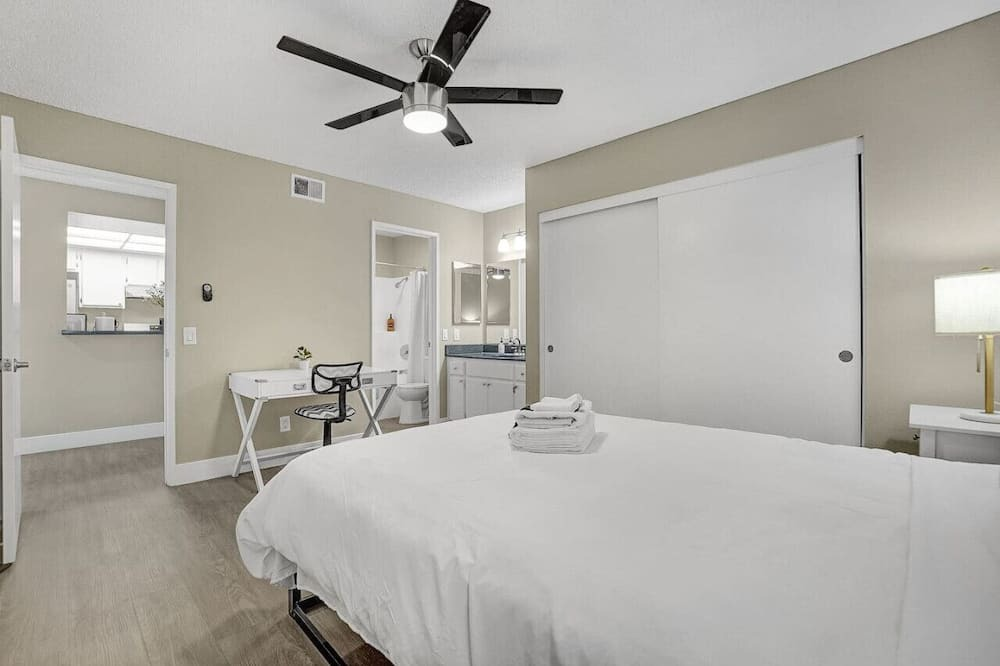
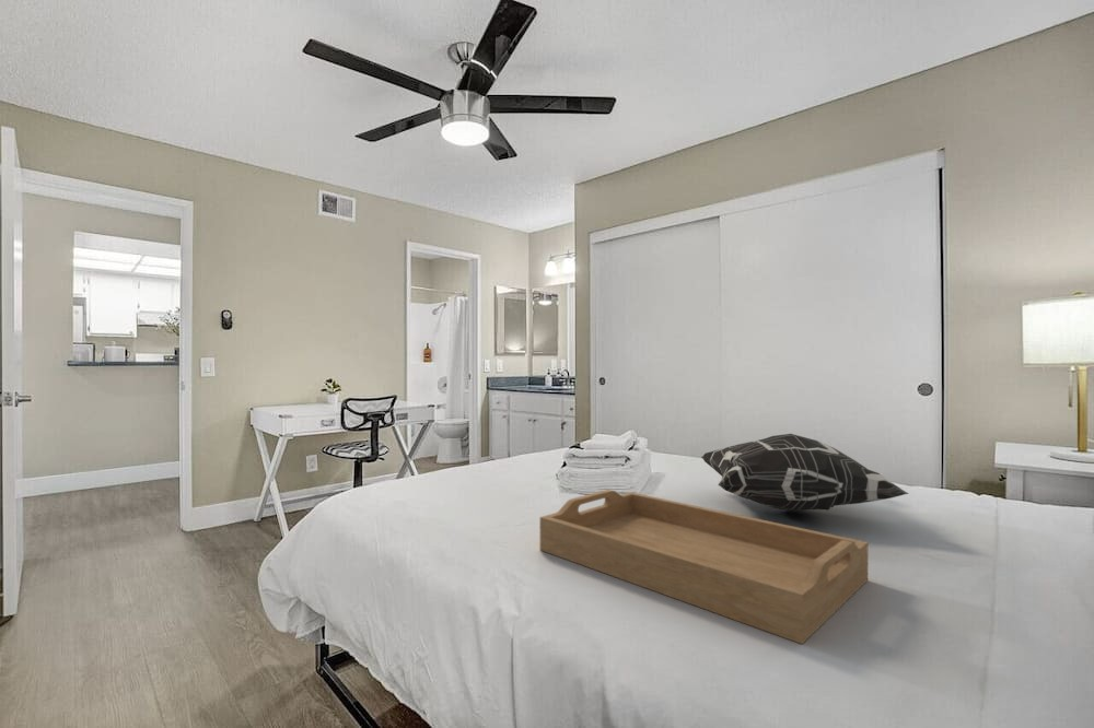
+ decorative pillow (791, 471)
+ serving tray (691, 540)
